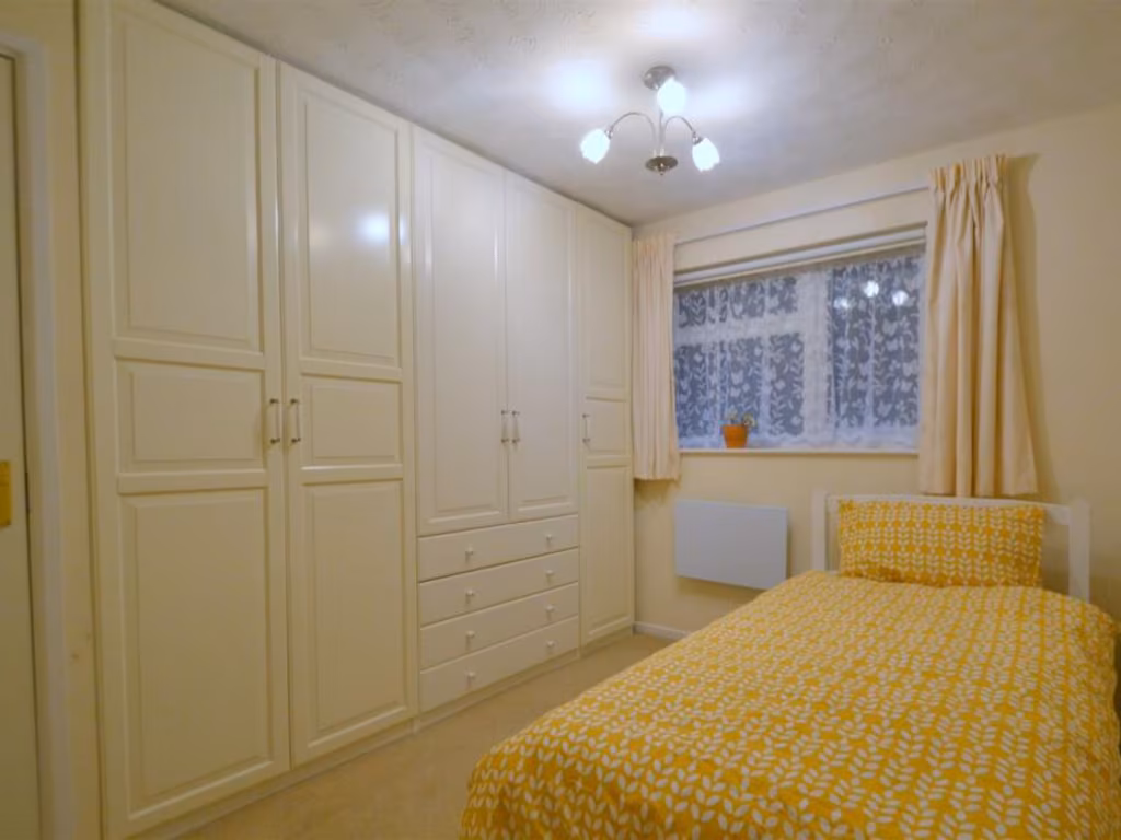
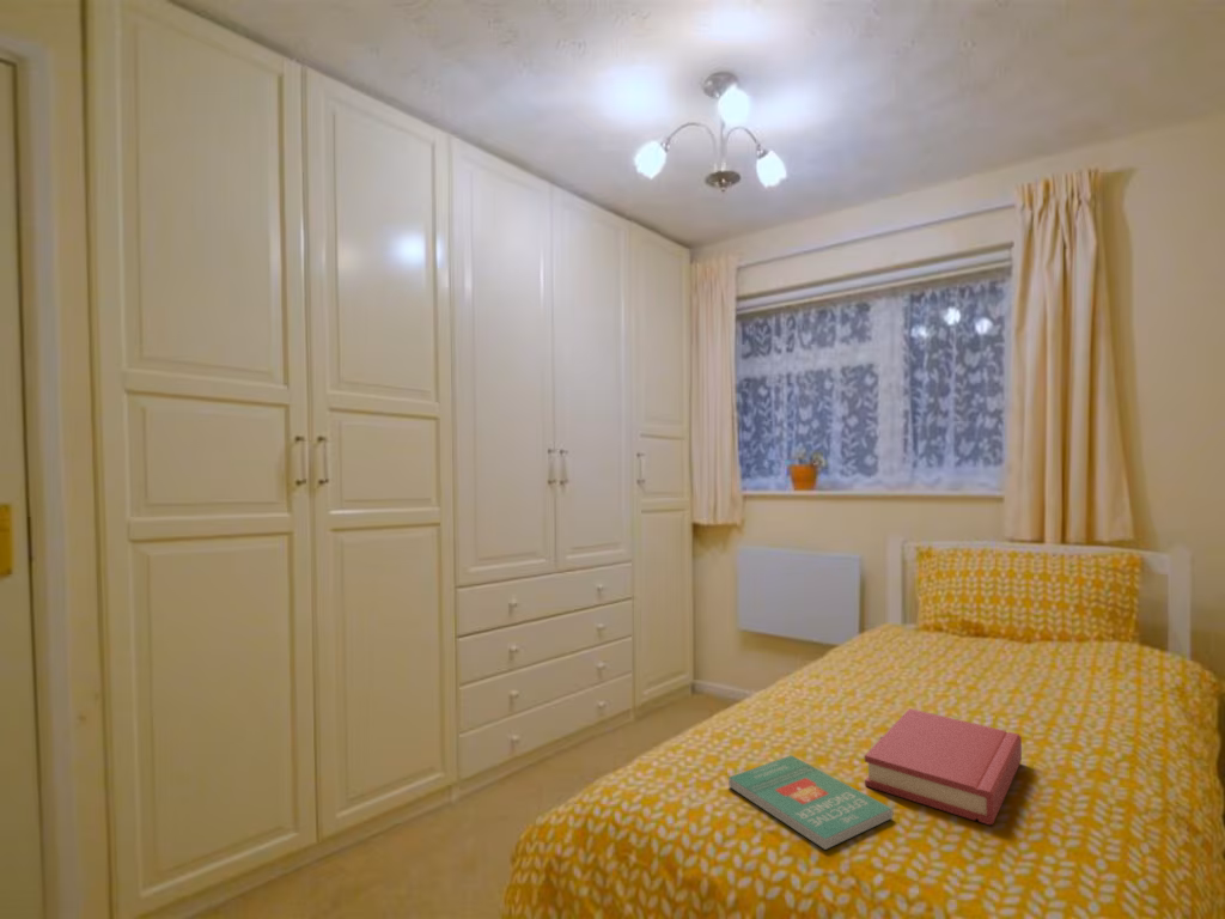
+ book (806, 796)
+ hardback book (945, 759)
